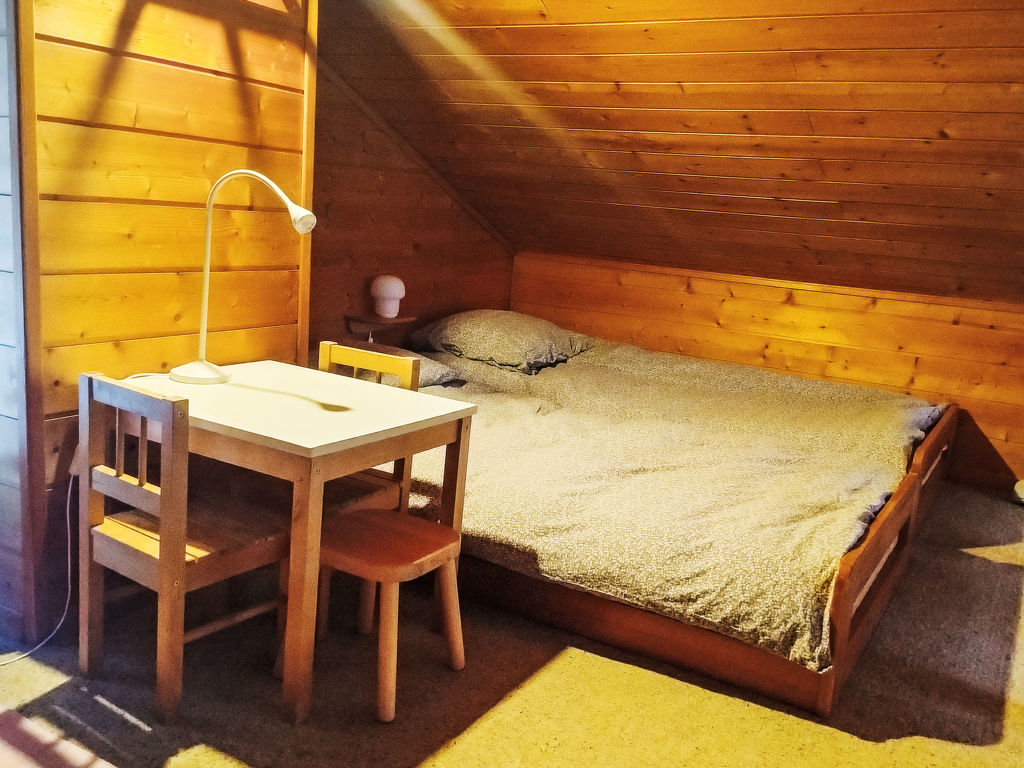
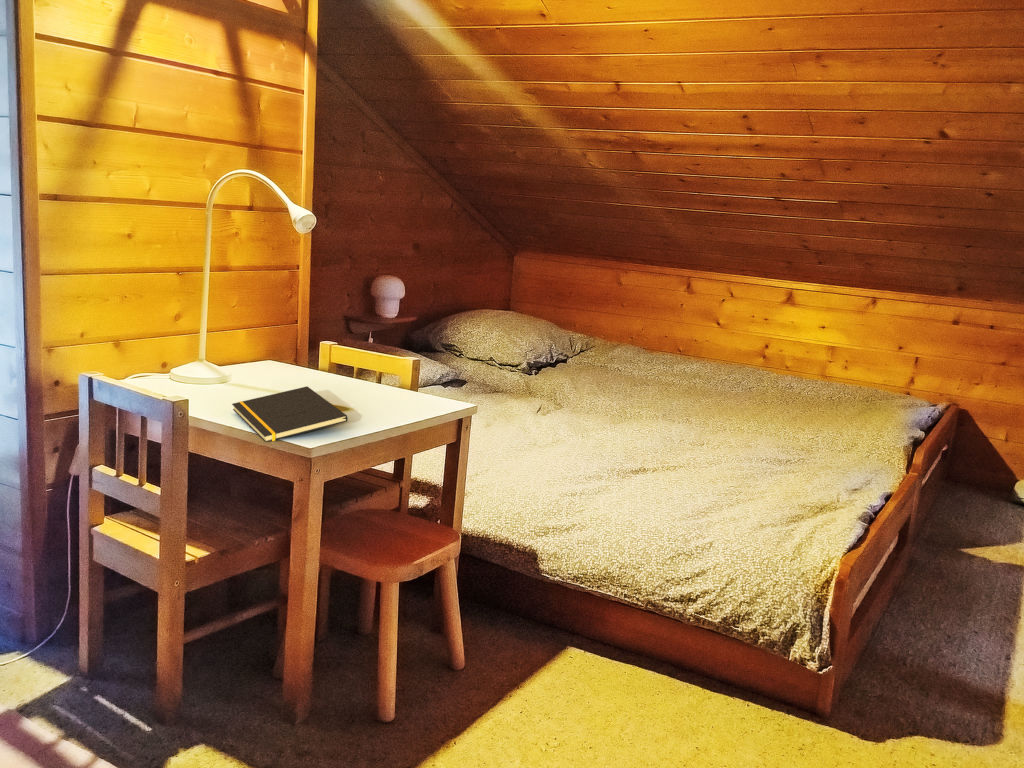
+ notepad (288, 412)
